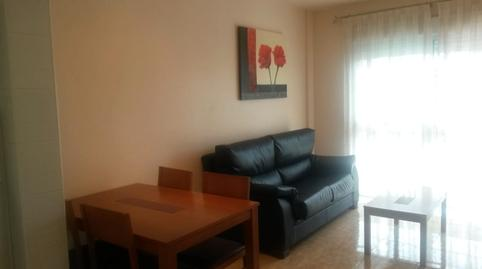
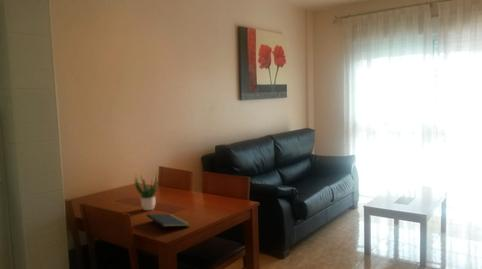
+ potted plant (146, 189)
+ notepad (168, 220)
